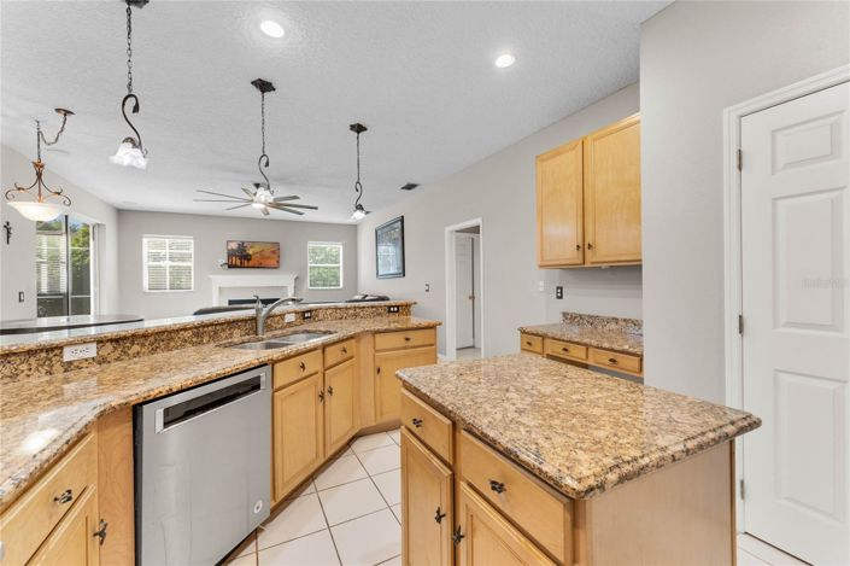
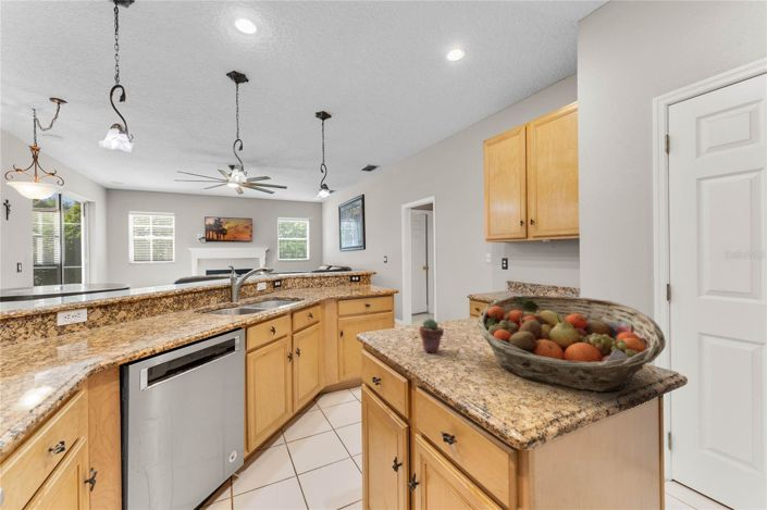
+ fruit basket (558, 335)
+ potted succulent (431, 334)
